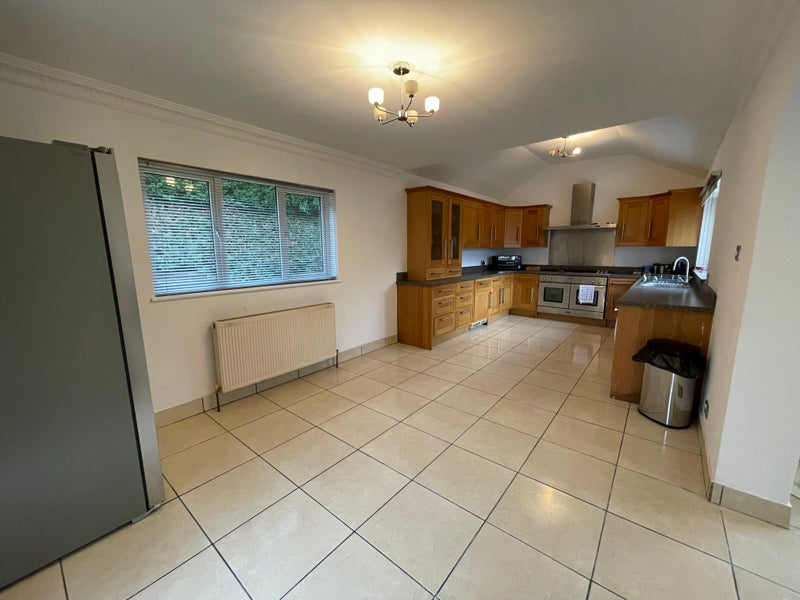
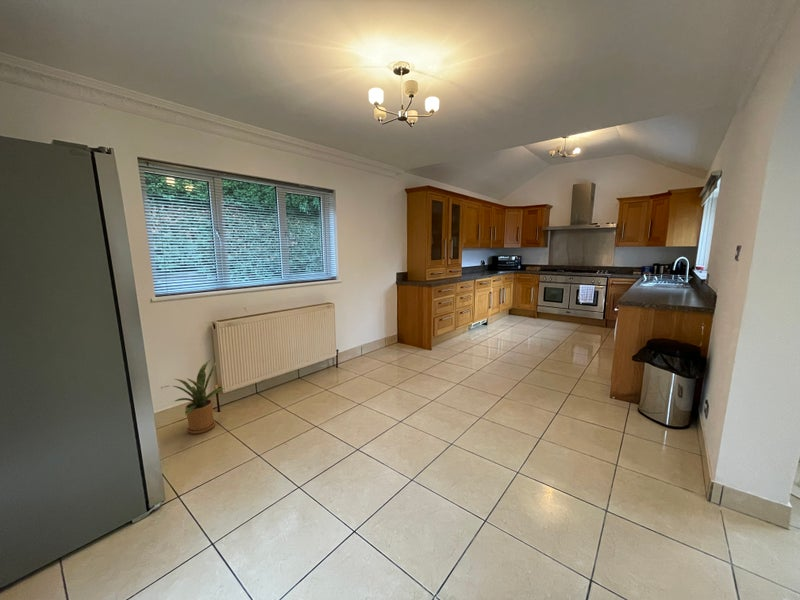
+ house plant (195, 397)
